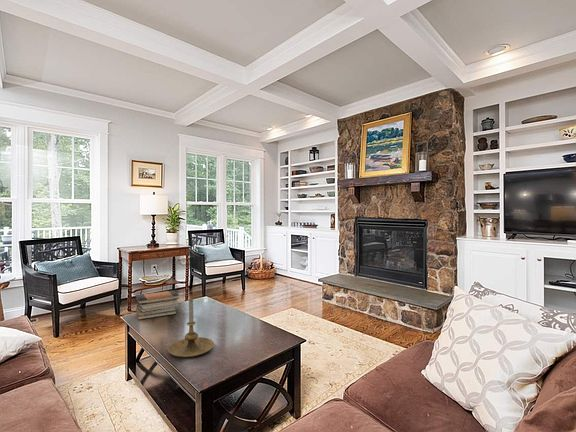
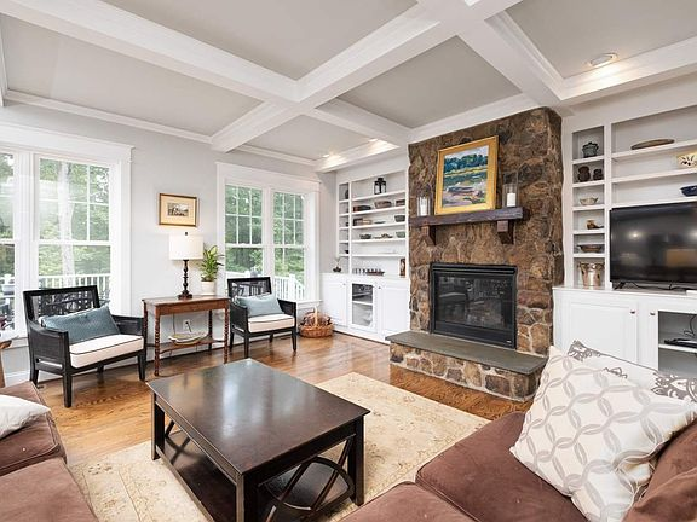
- candle holder (191, 324)
- book stack (157, 304)
